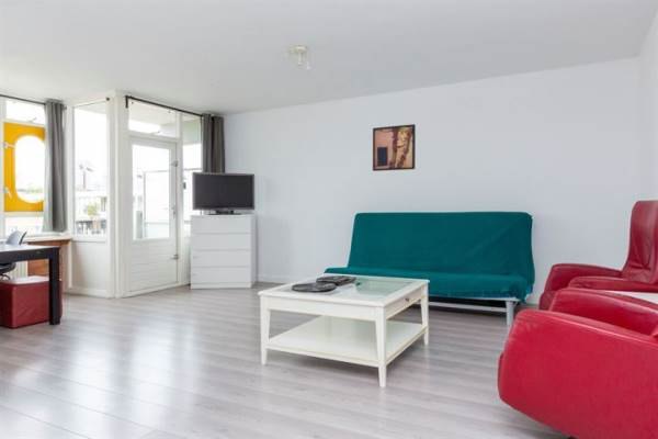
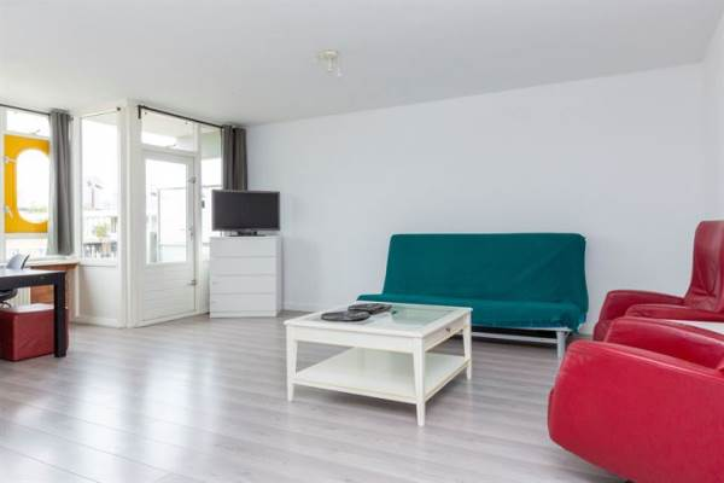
- wall art (393, 148)
